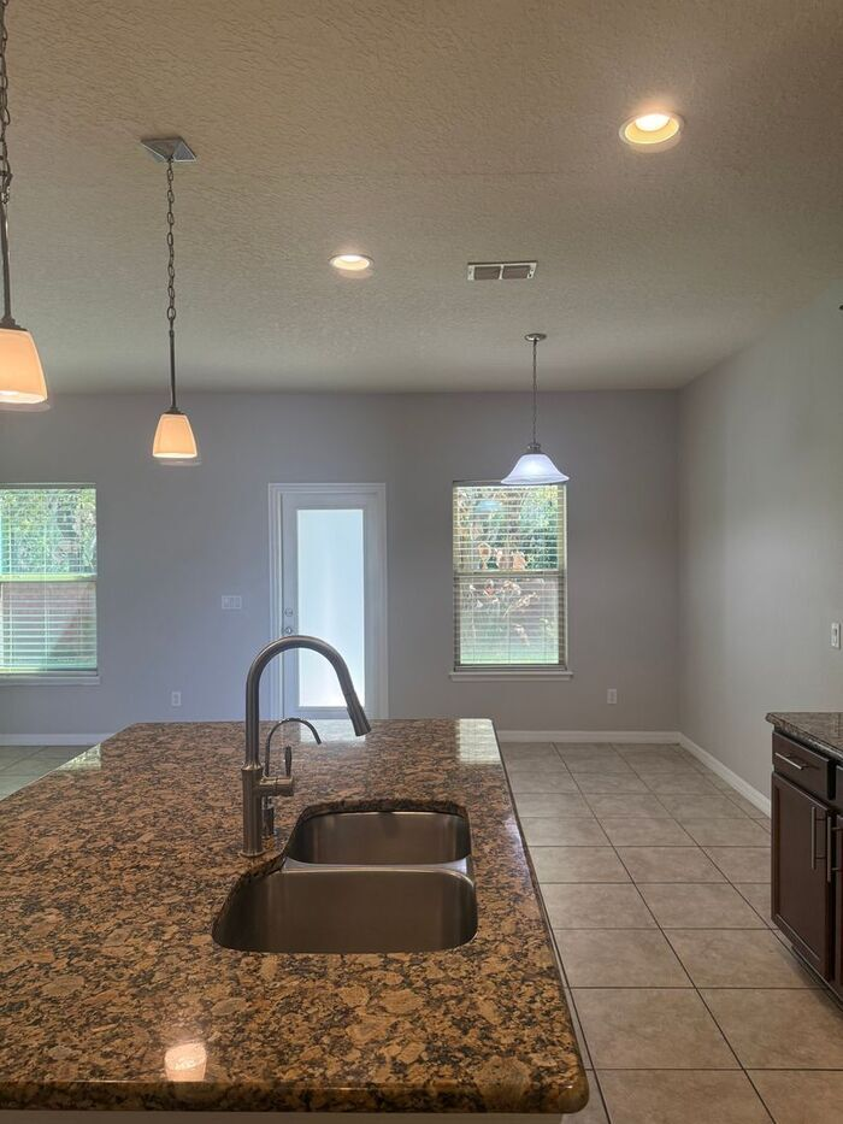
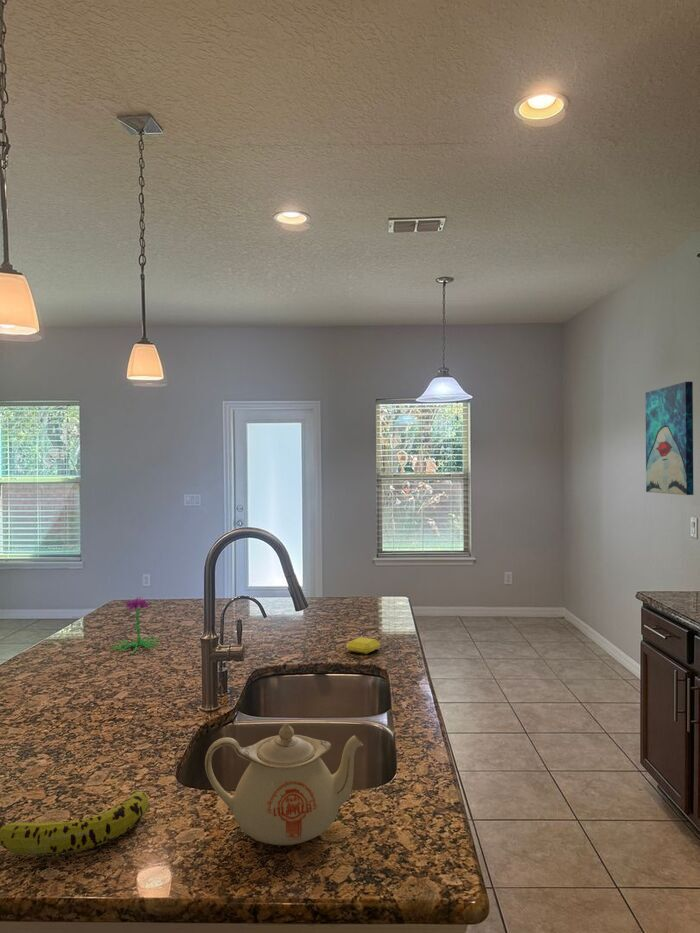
+ fruit (75, 820)
+ wall art (667, 440)
+ teapot (286, 775)
+ soap bar (363, 645)
+ plant (130, 596)
